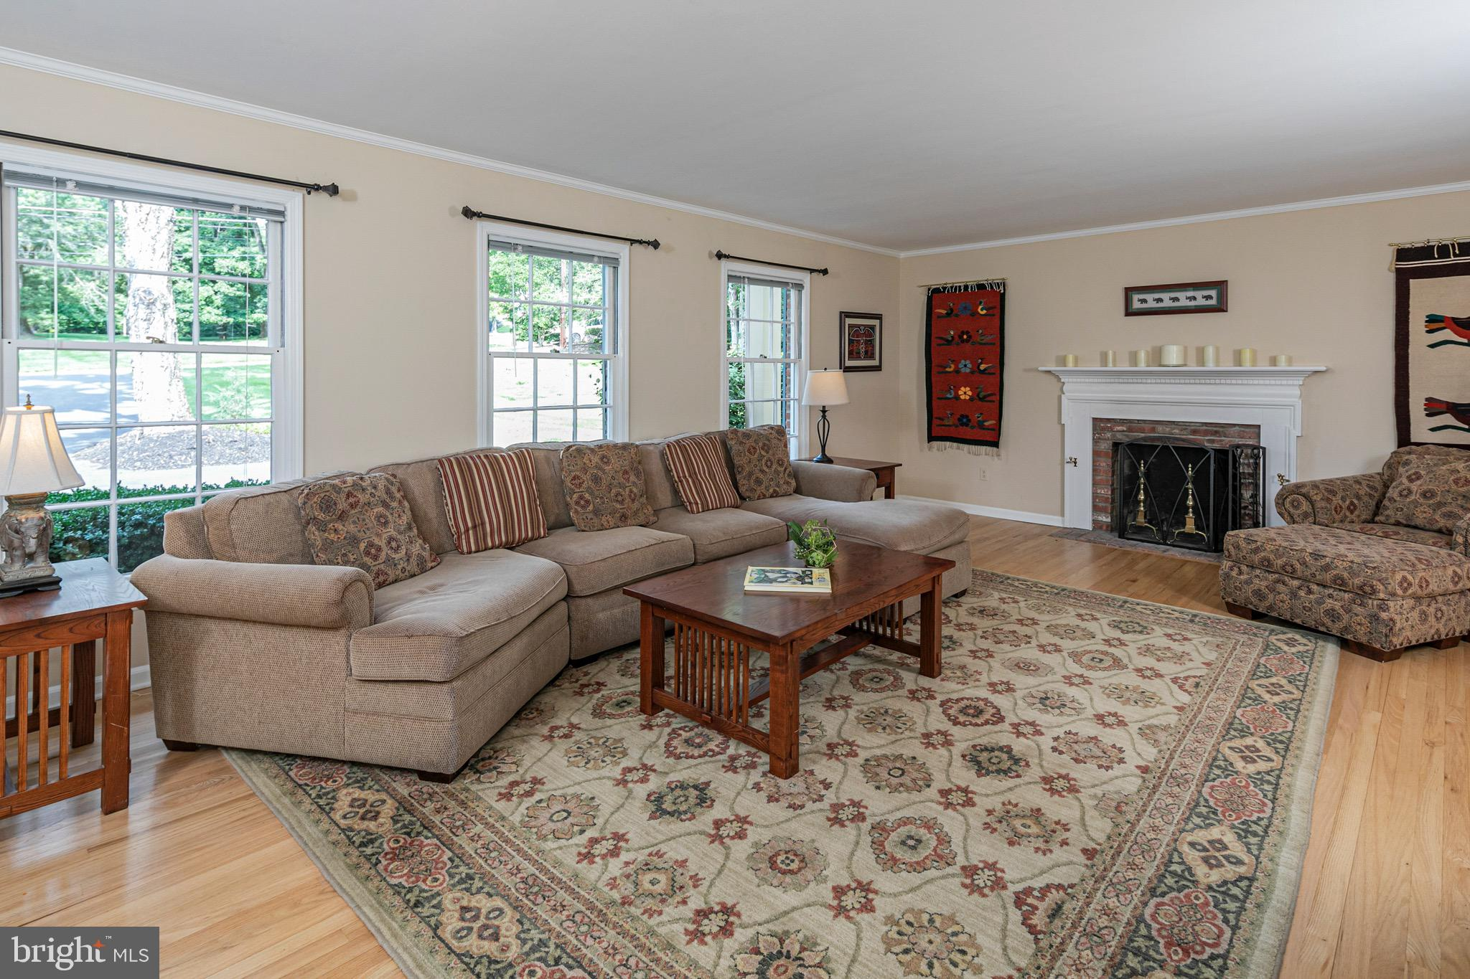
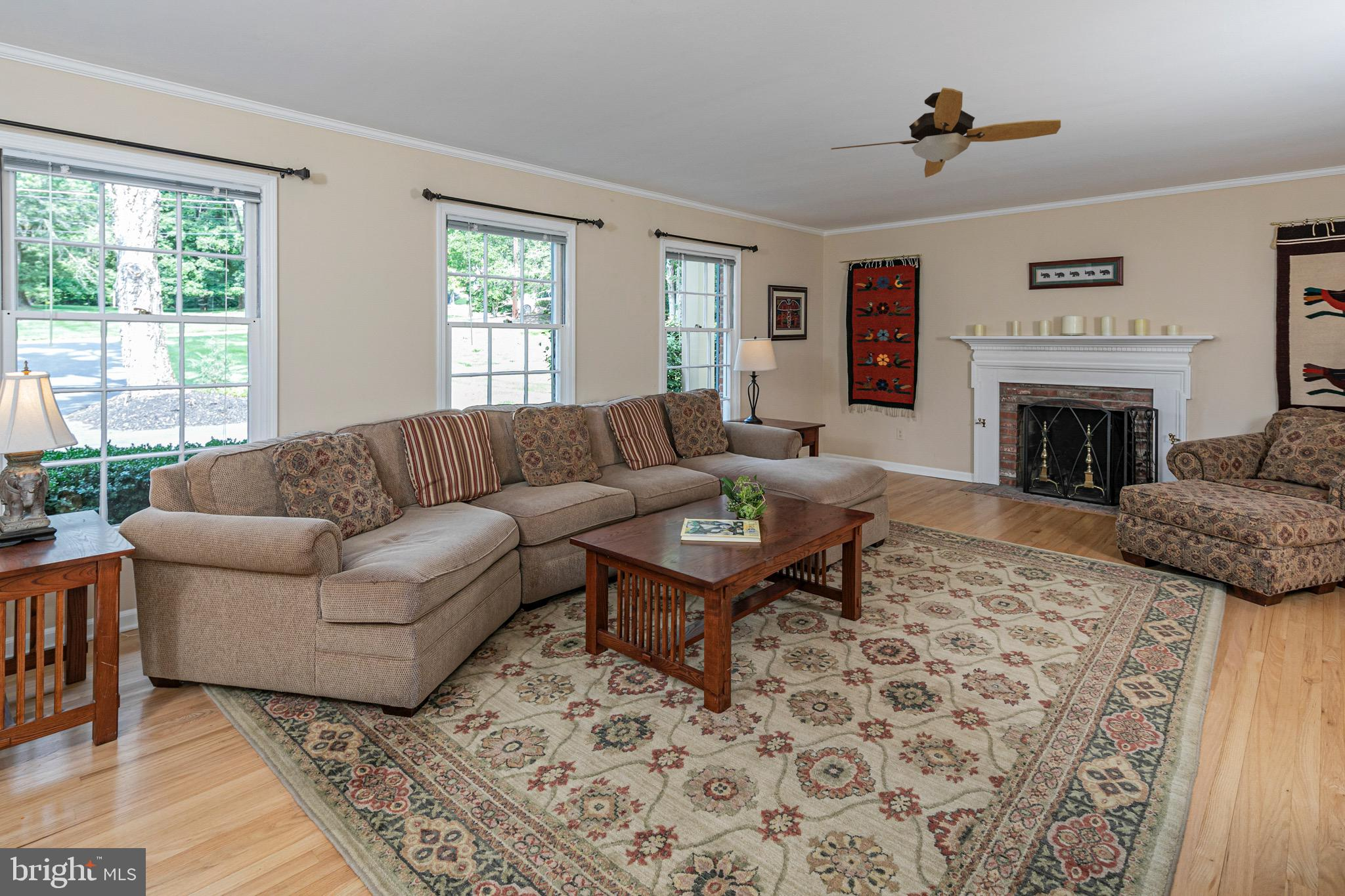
+ ceiling fan (941, 131)
